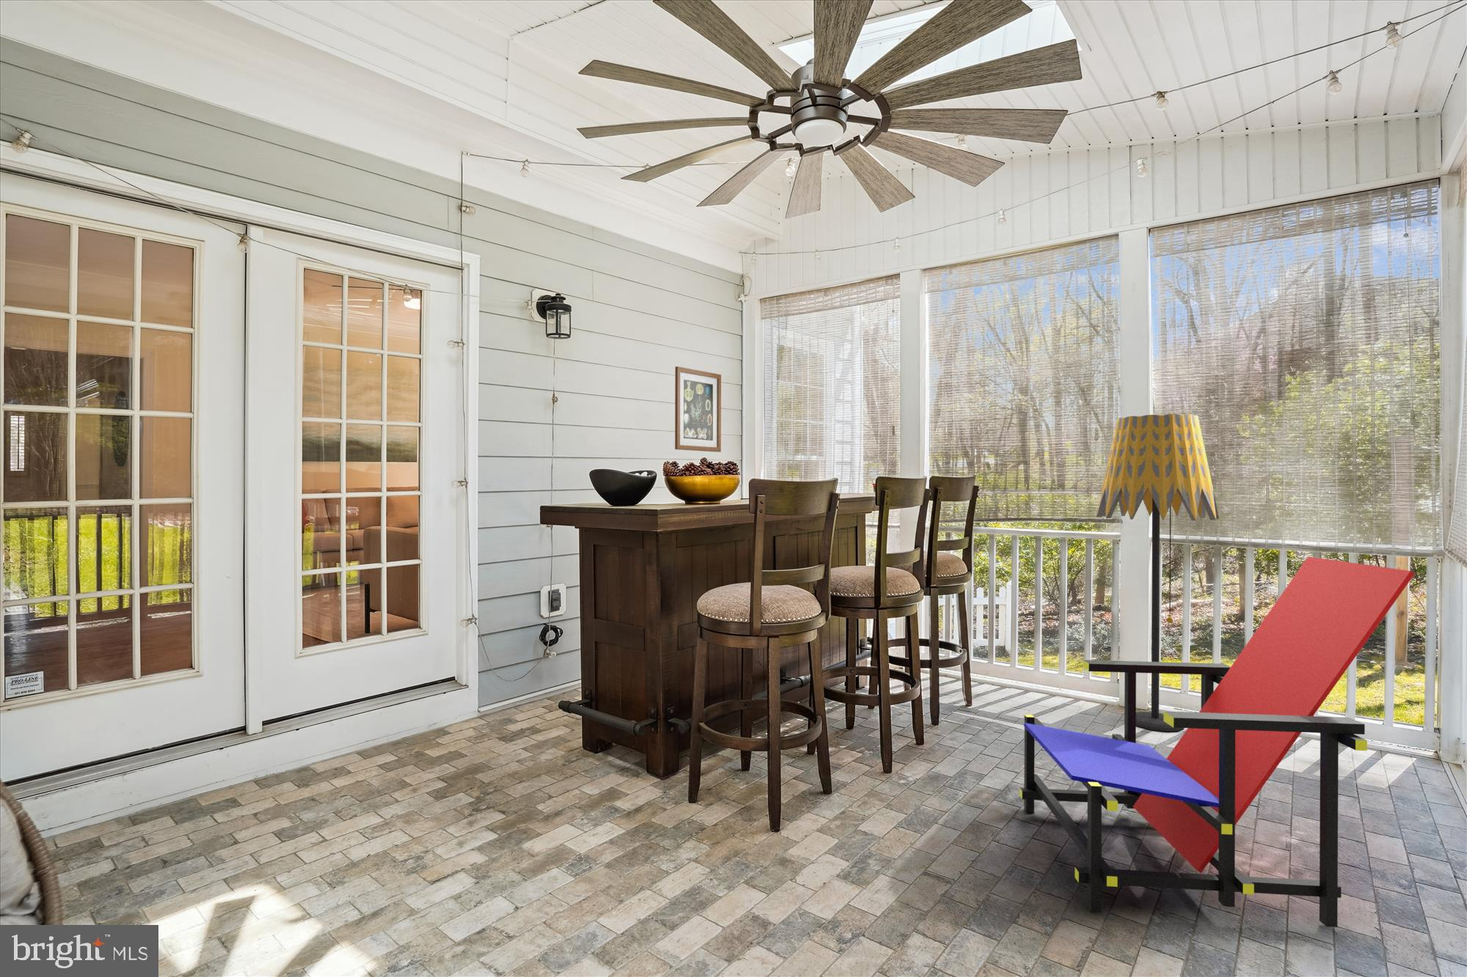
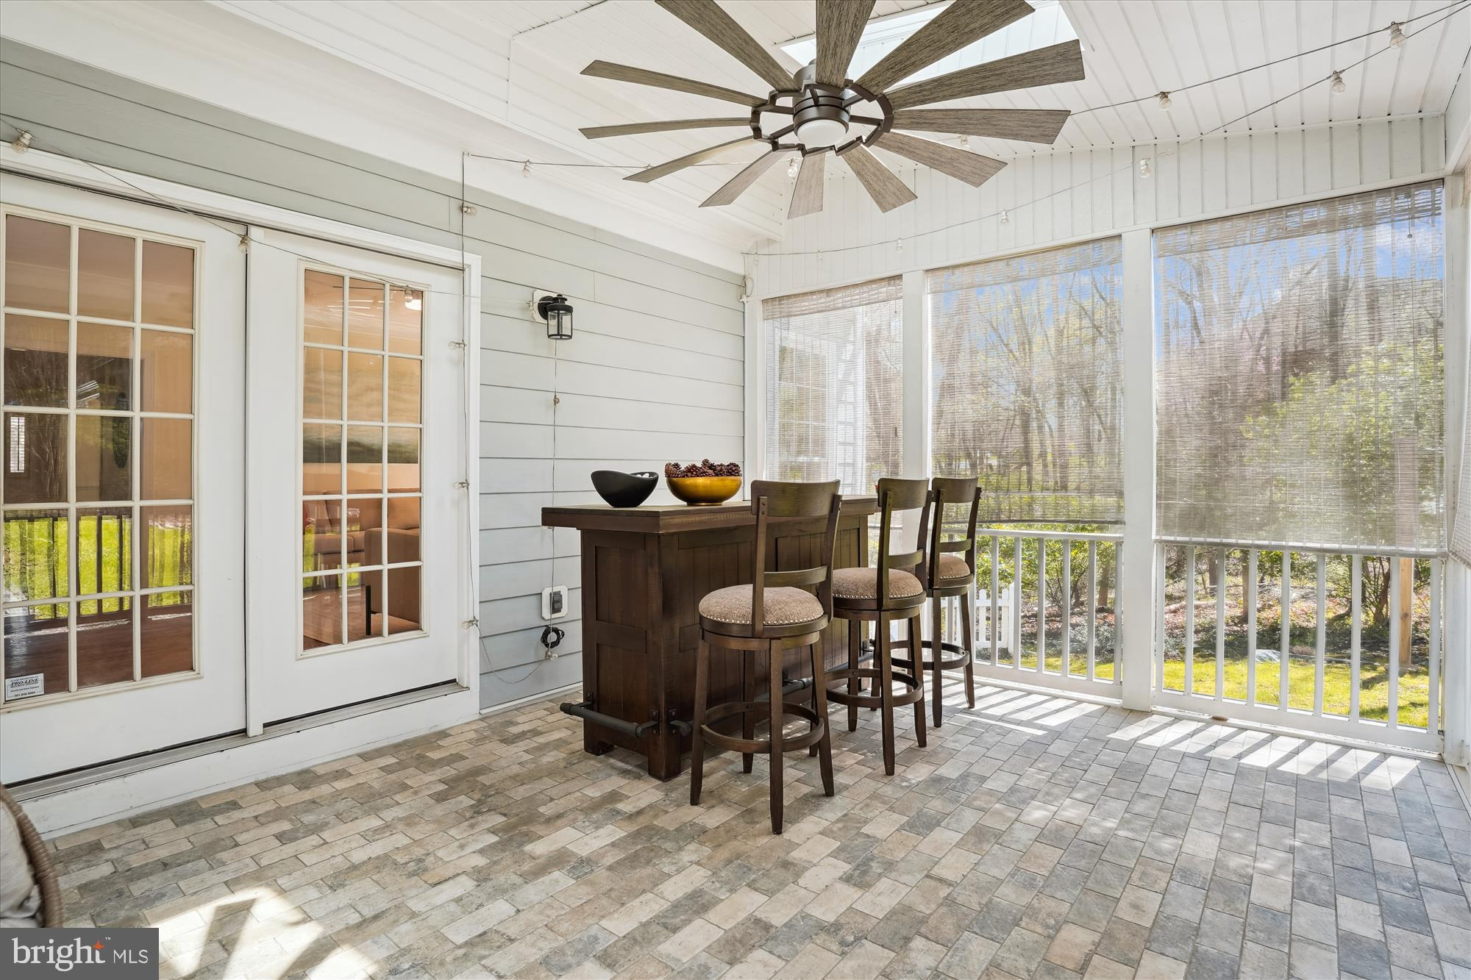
- lounge chair (1200, 712)
- wall art (698, 410)
- floor lamp (1155, 570)
